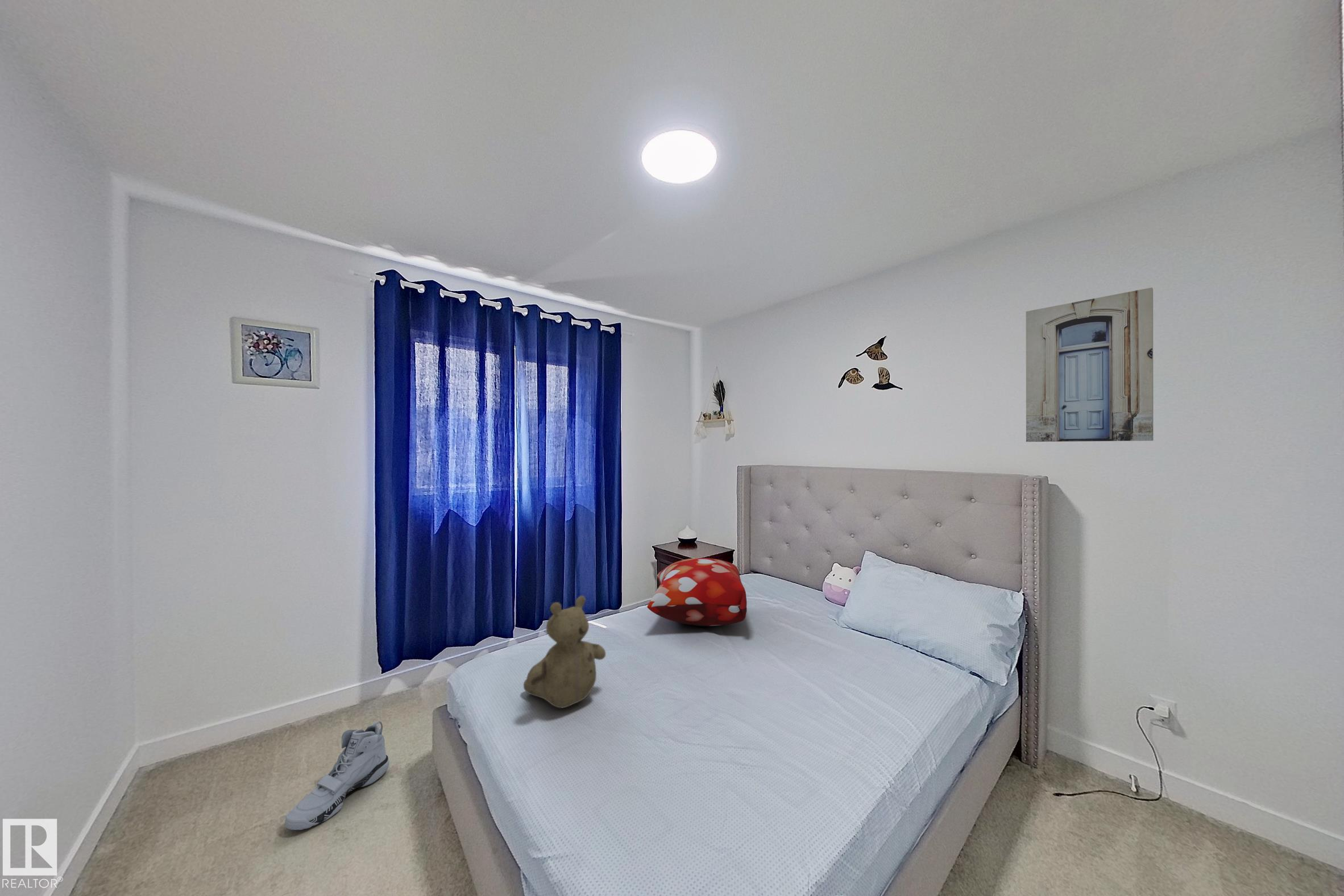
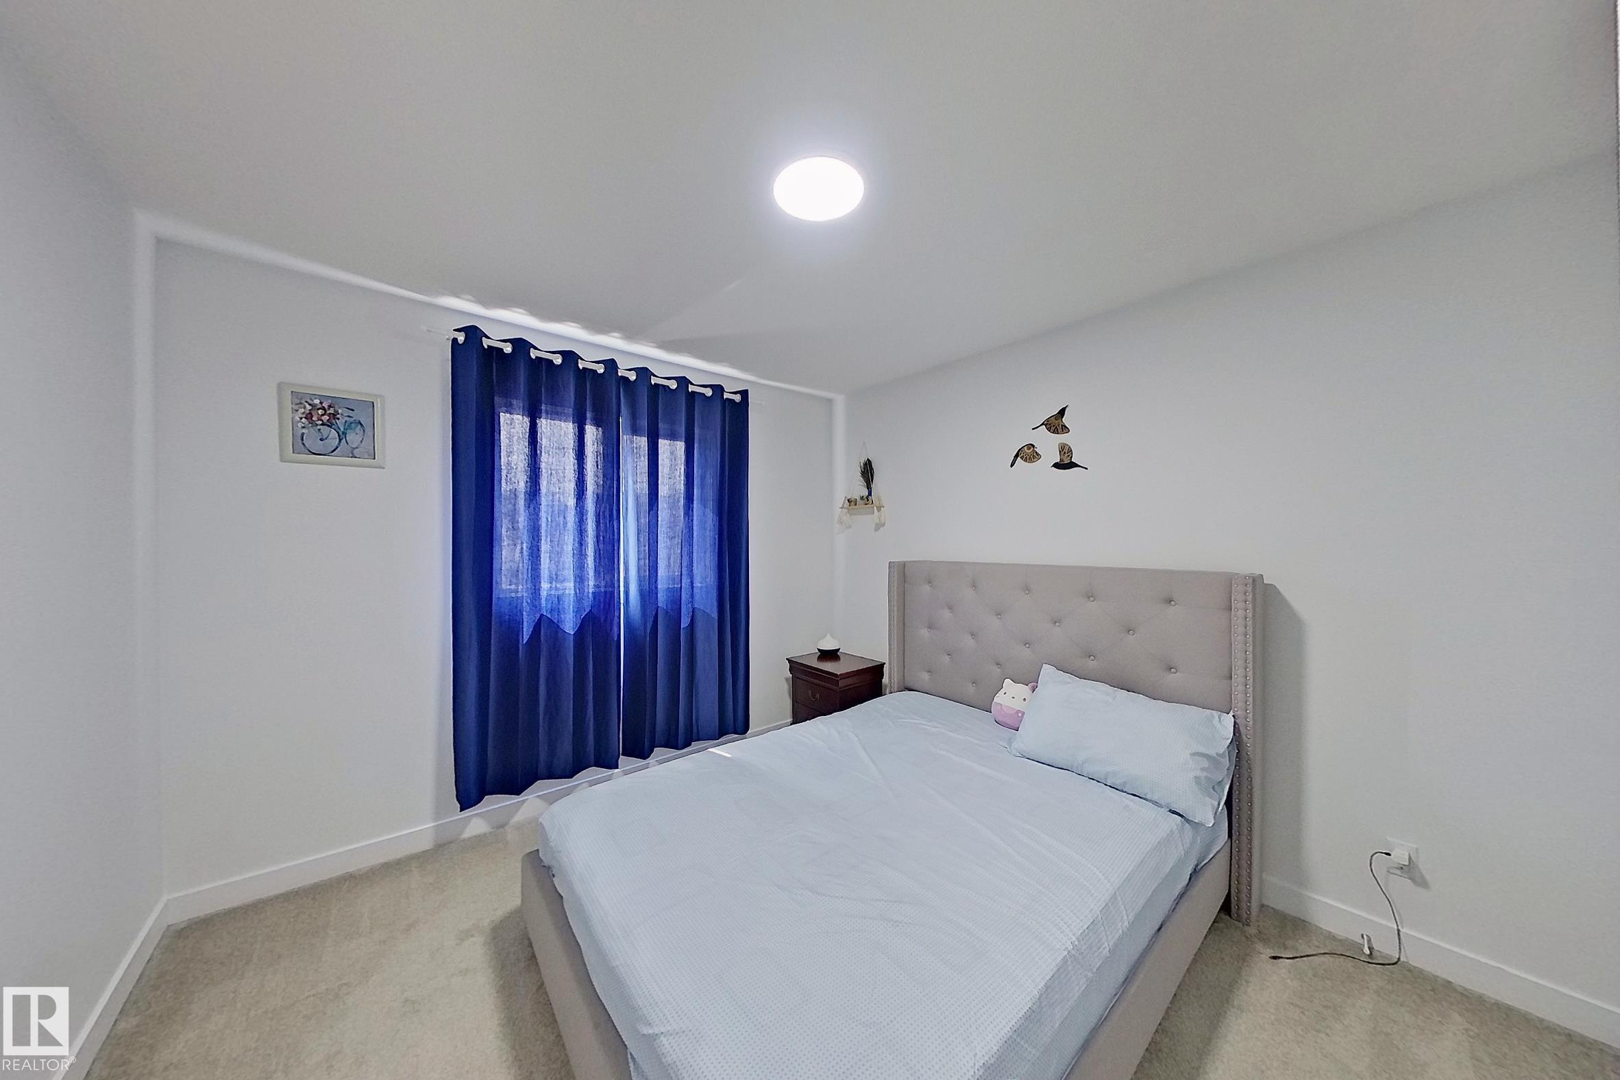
- teddy bear (561, 646)
- sneaker (342, 769)
- decorative pillow (697, 590)
- wall art (1085, 371)
